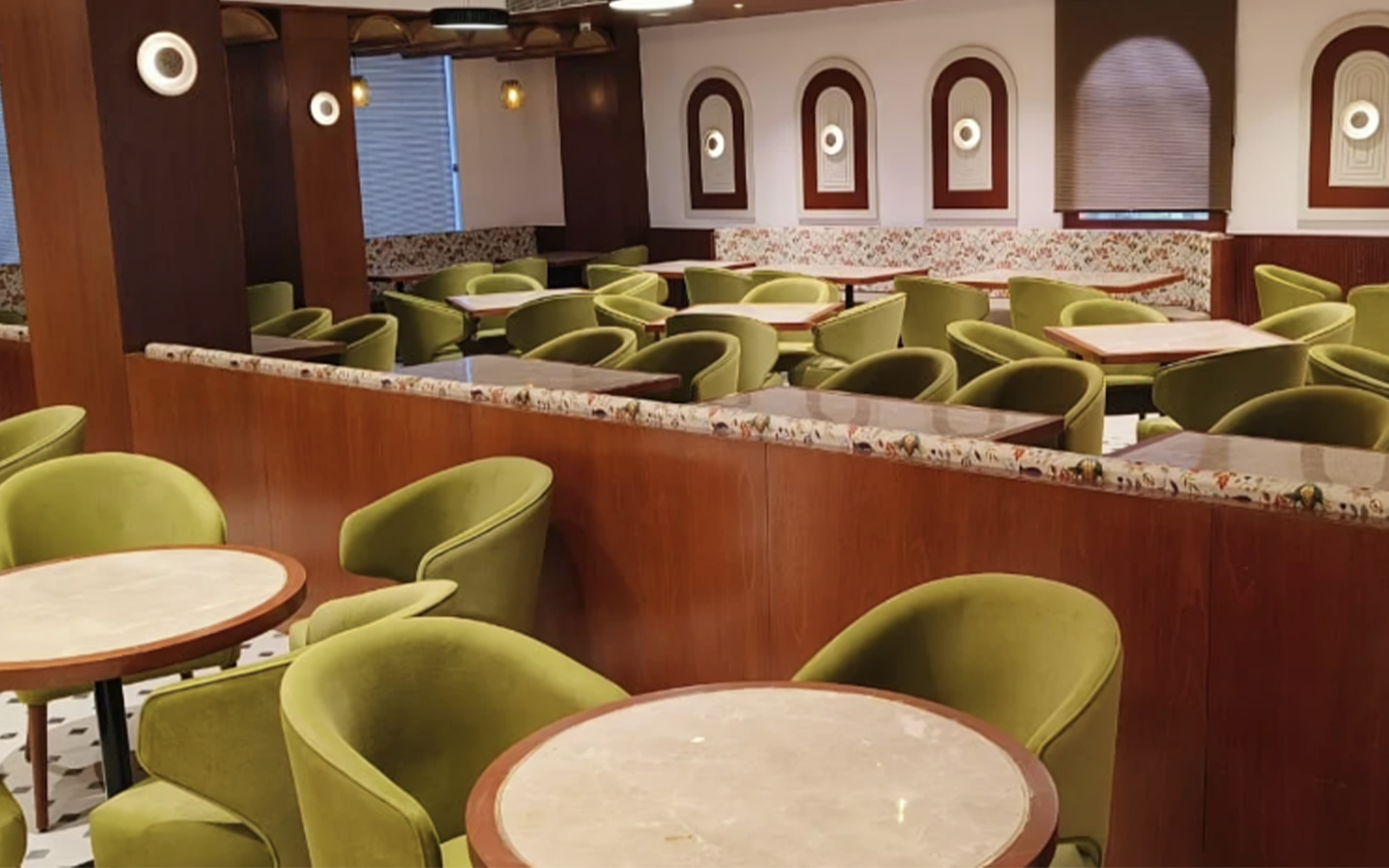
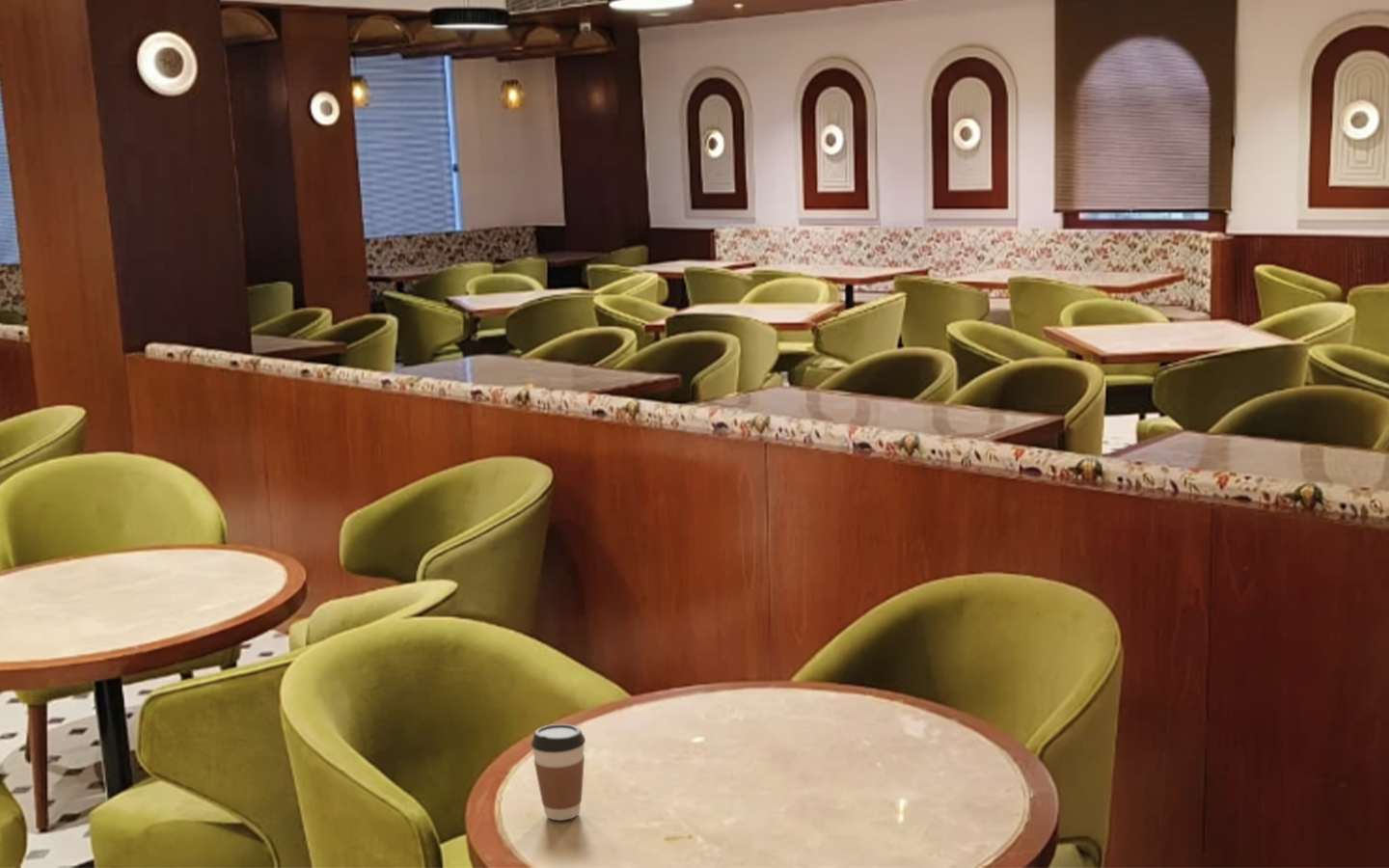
+ coffee cup (559, 772)
